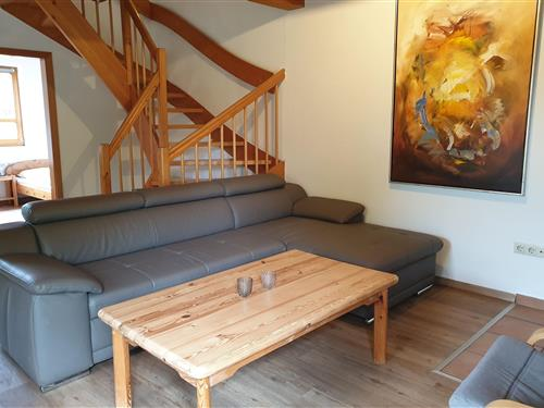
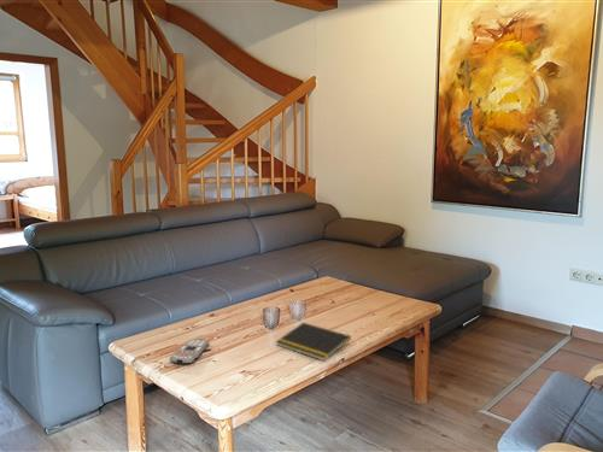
+ notepad (312, 340)
+ remote control (191, 351)
